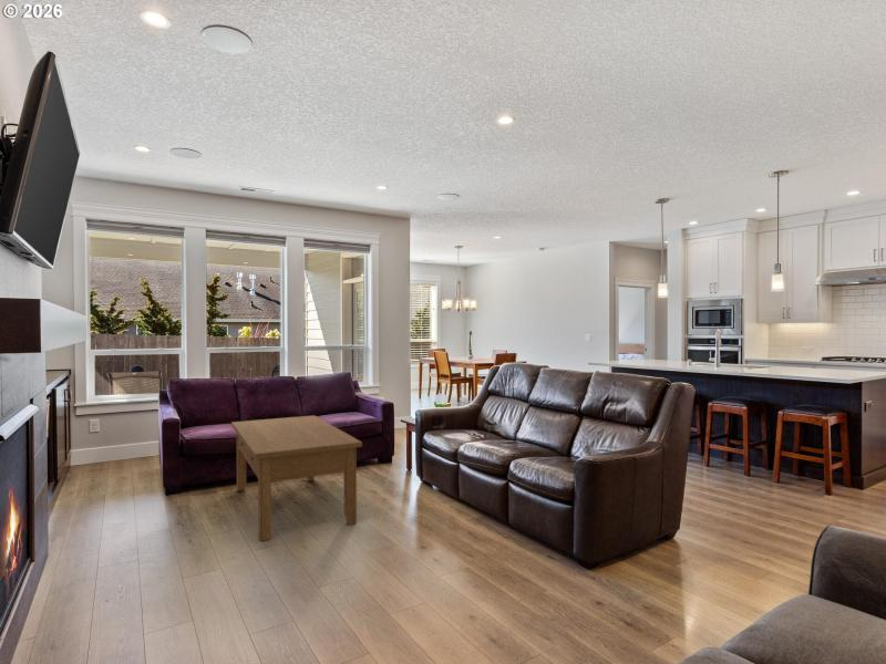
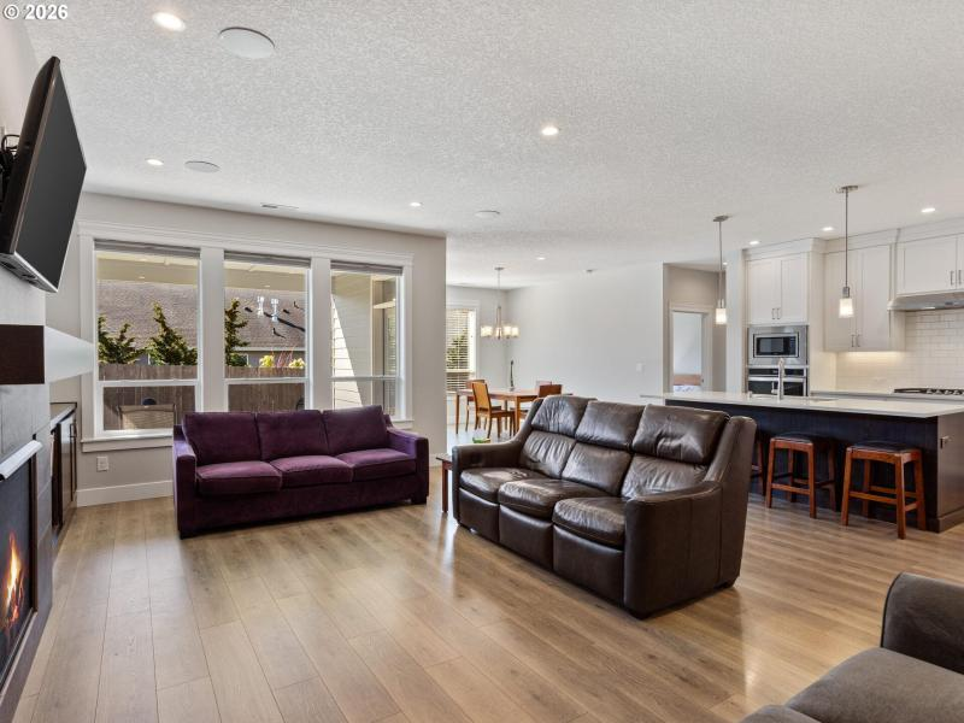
- coffee table (290, 467)
